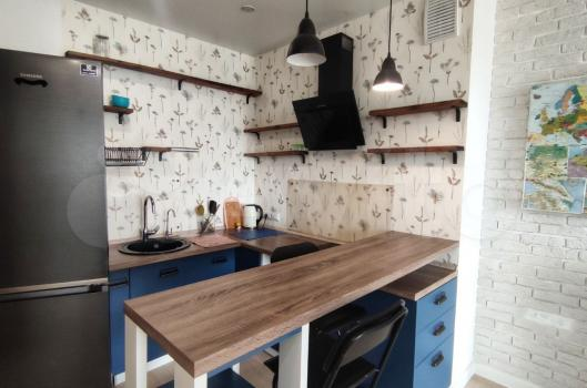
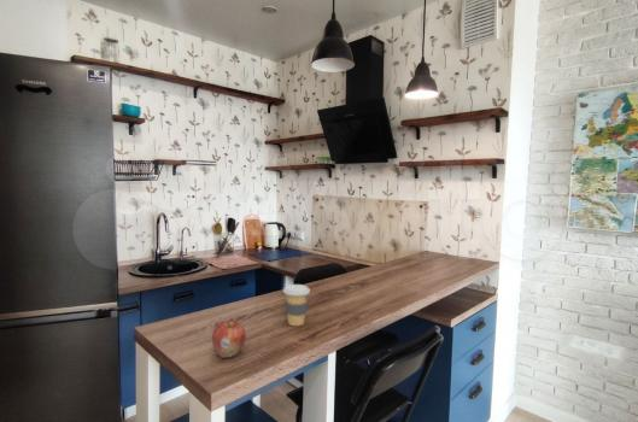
+ fruit (229, 336)
+ coffee cup (295, 305)
